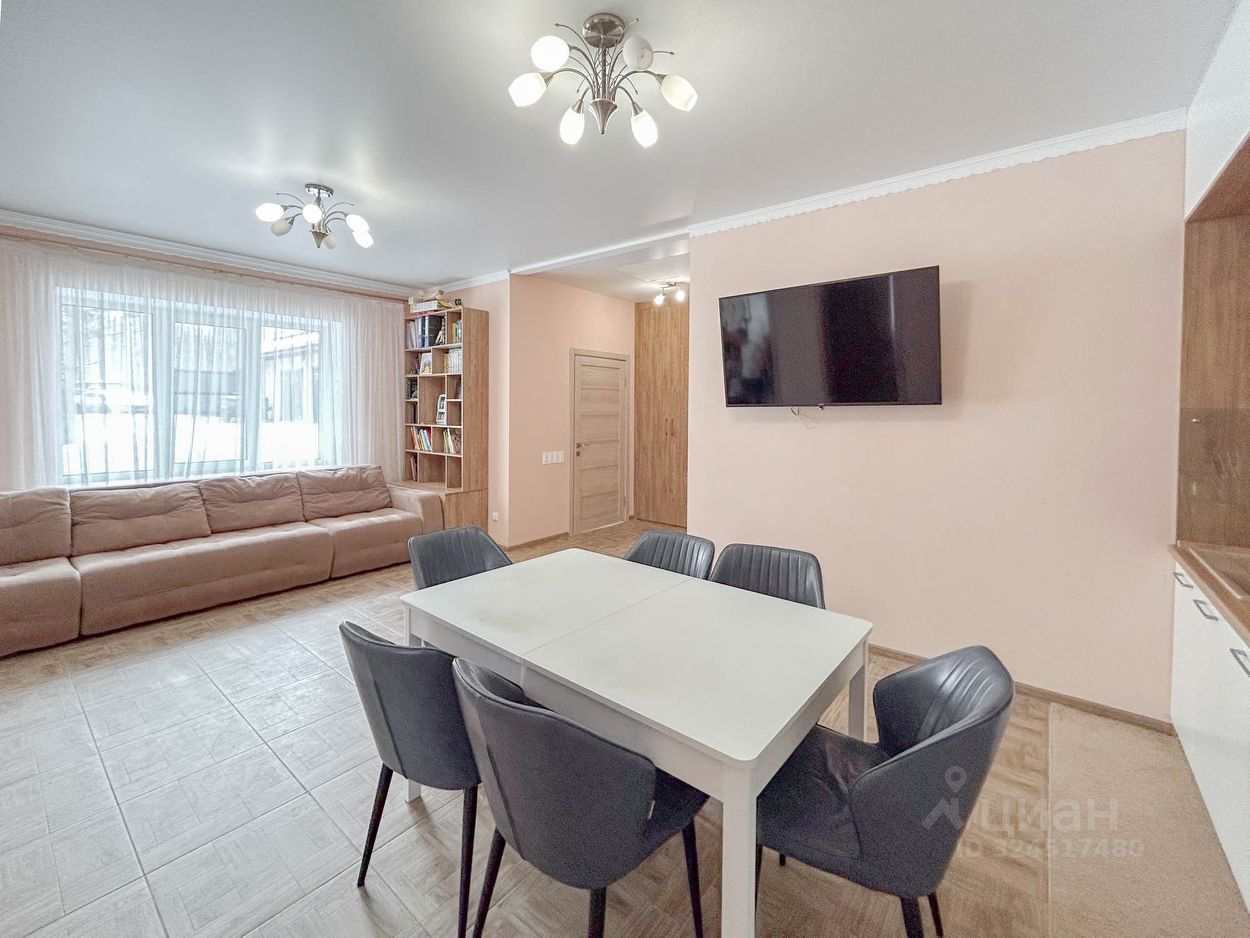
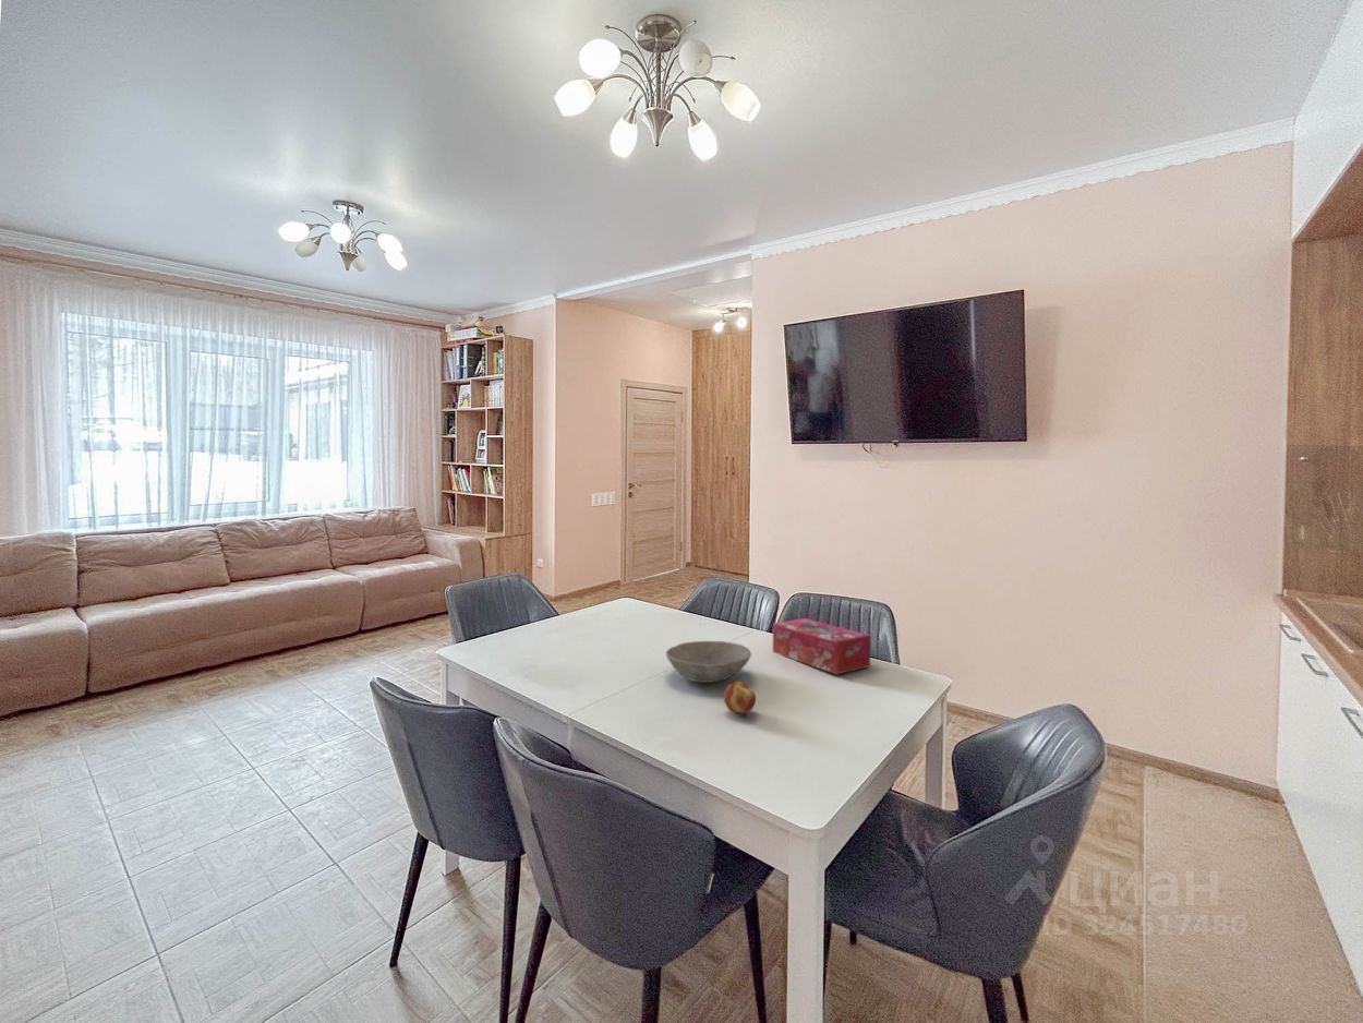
+ bowl (708, 664)
+ fruit (739, 698)
+ tissue box (819, 643)
